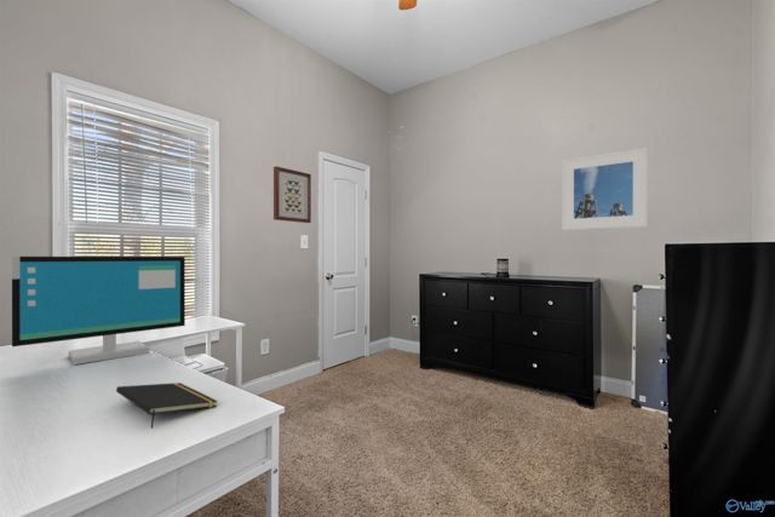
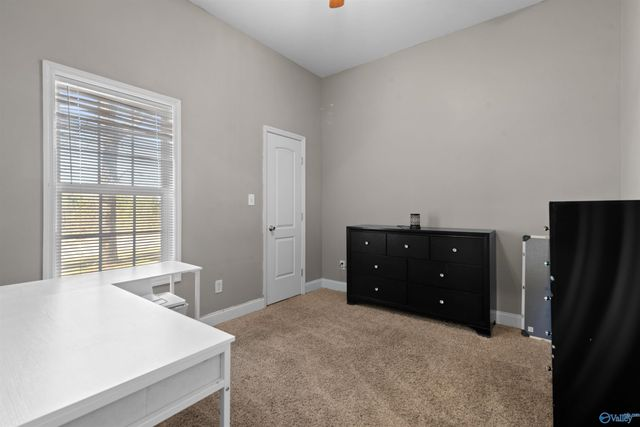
- notepad (166, 396)
- computer monitor (109, 305)
- wall art (292, 195)
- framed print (602, 191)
